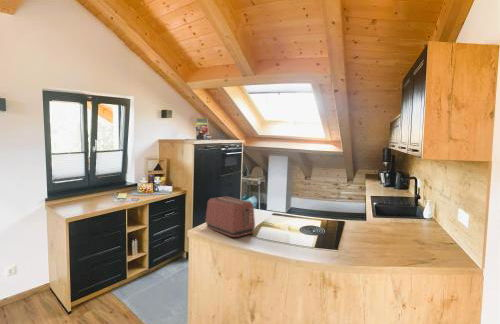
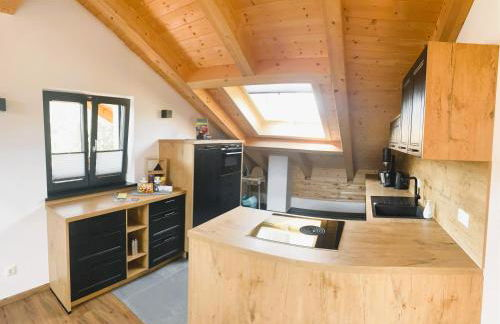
- toaster (230, 215)
